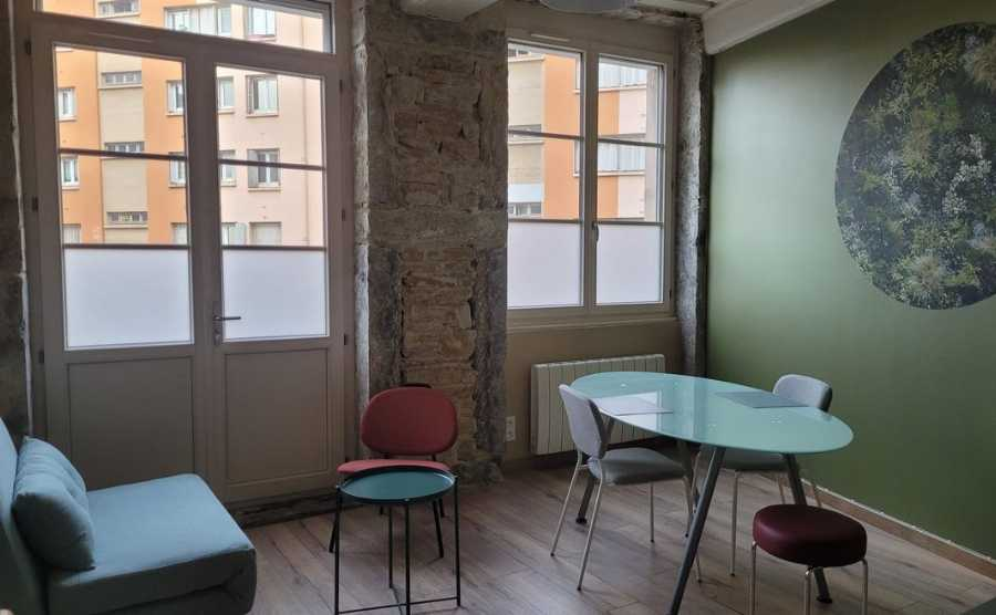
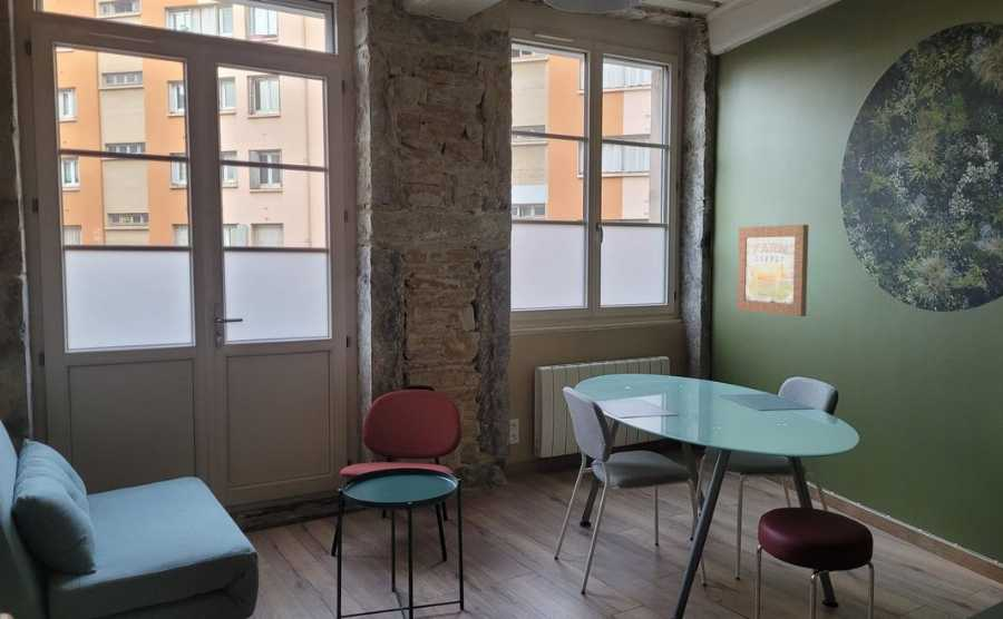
+ wall art (770, 269)
